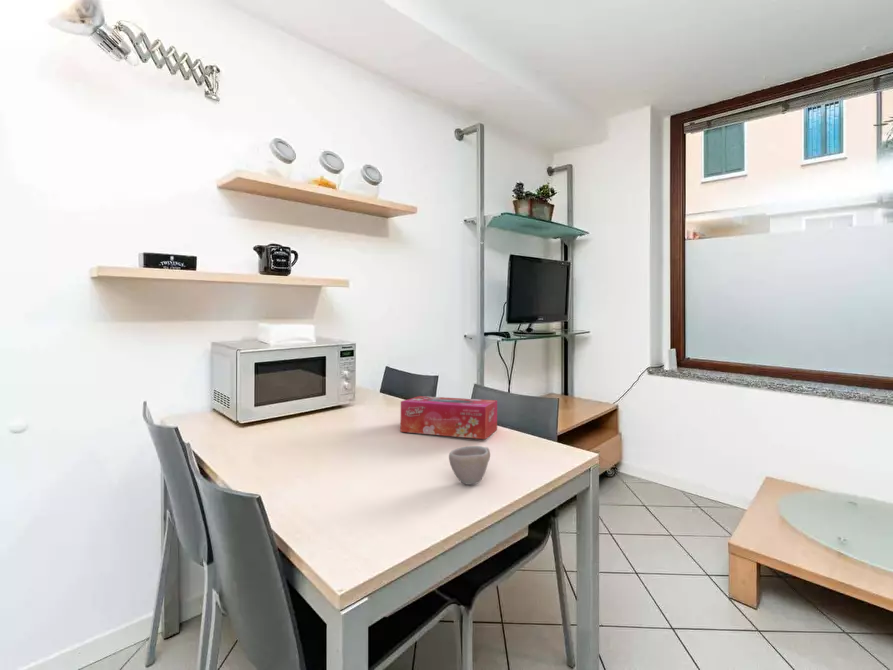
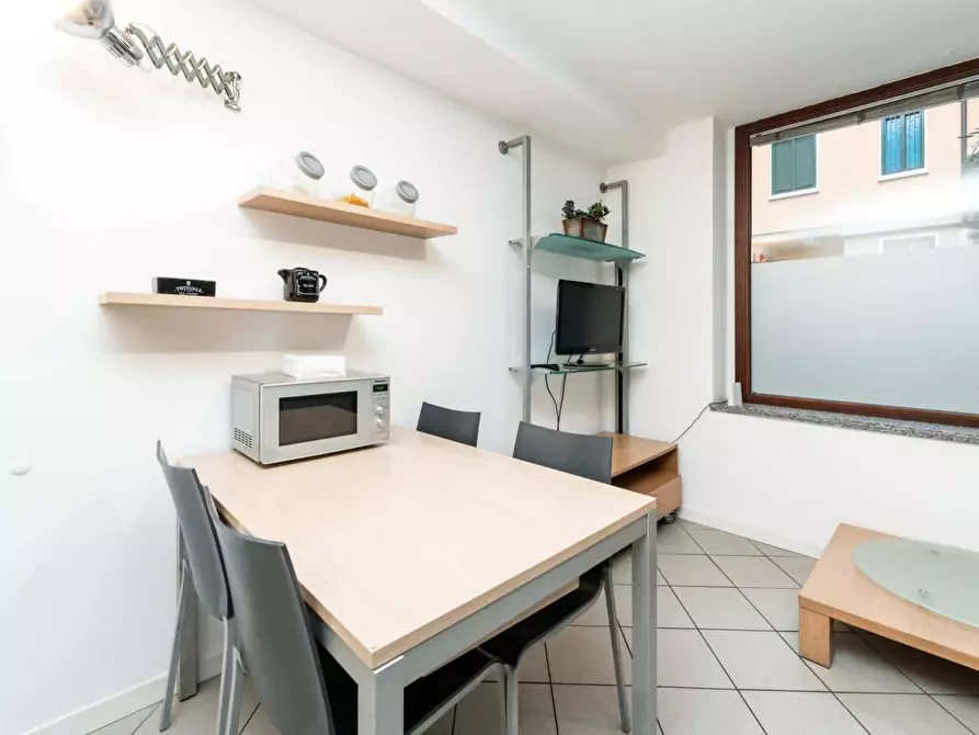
- tissue box (449, 415)
- cup (472, 464)
